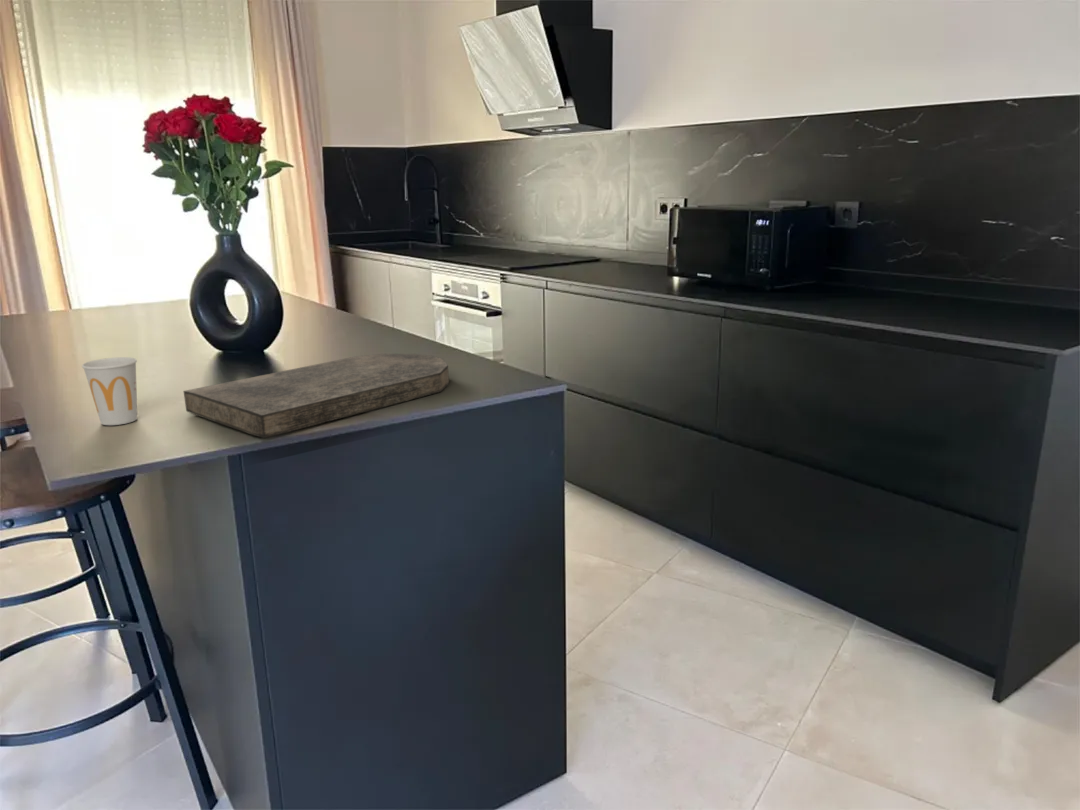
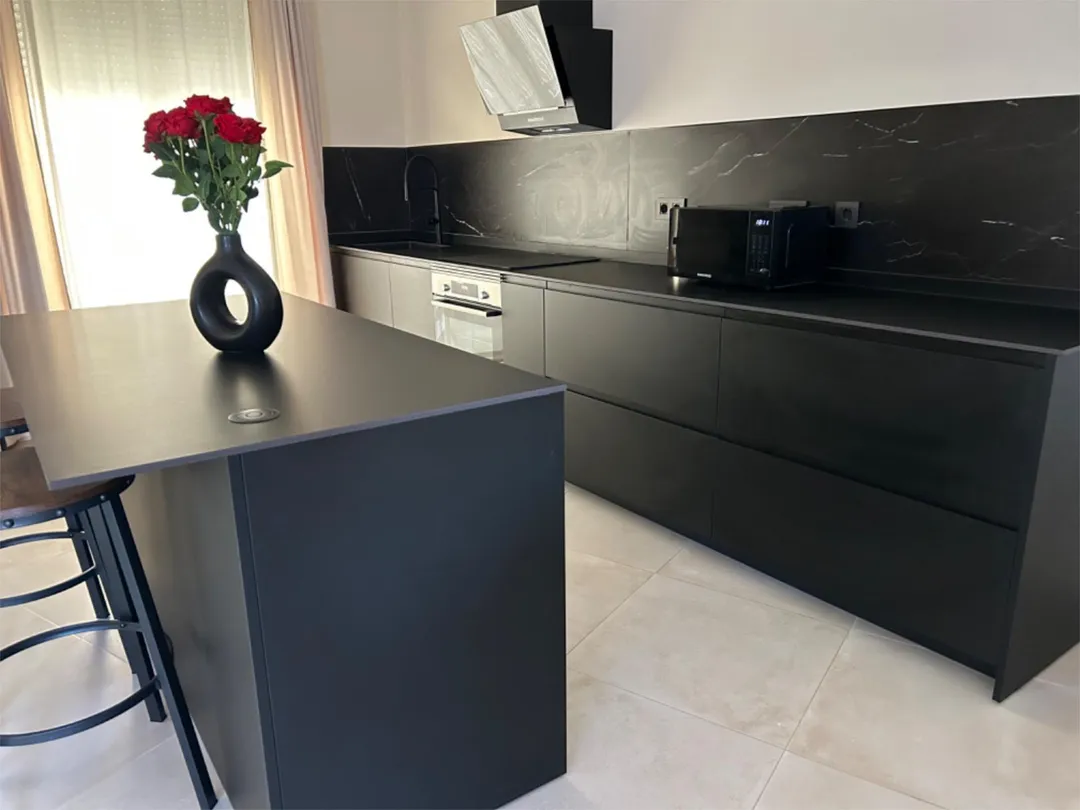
- cup (114, 391)
- cutting board (339, 386)
